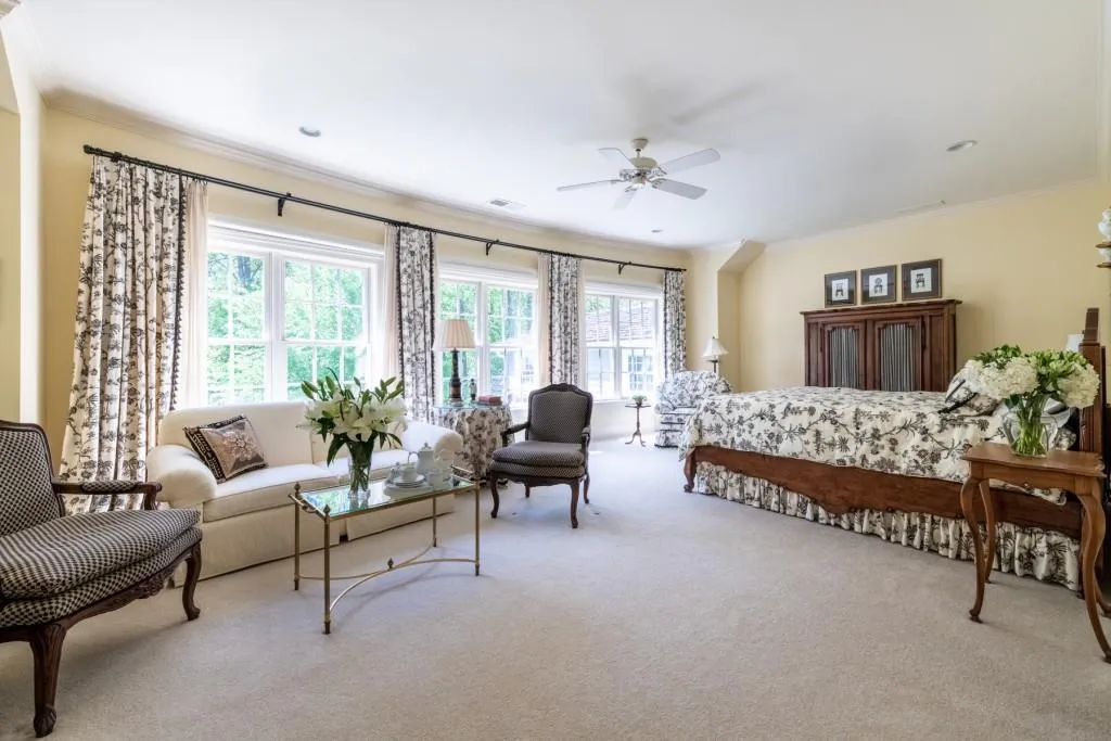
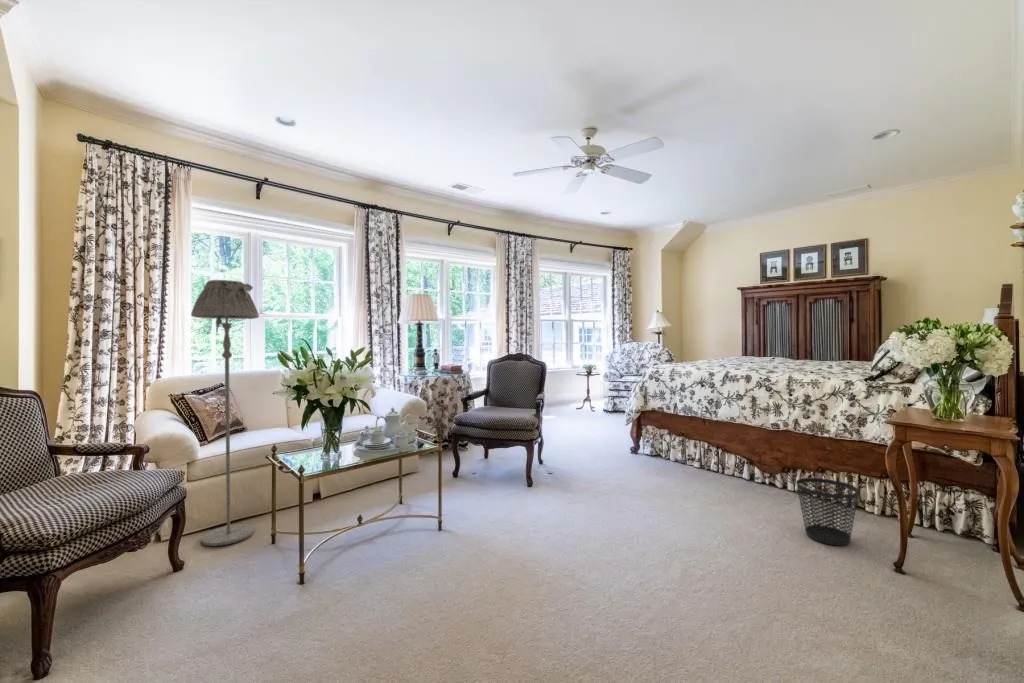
+ floor lamp (227, 408)
+ wastebasket (827, 511)
